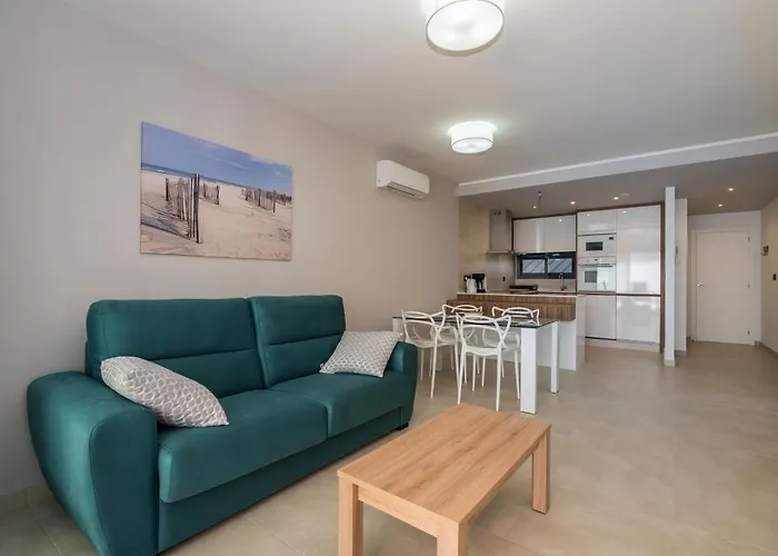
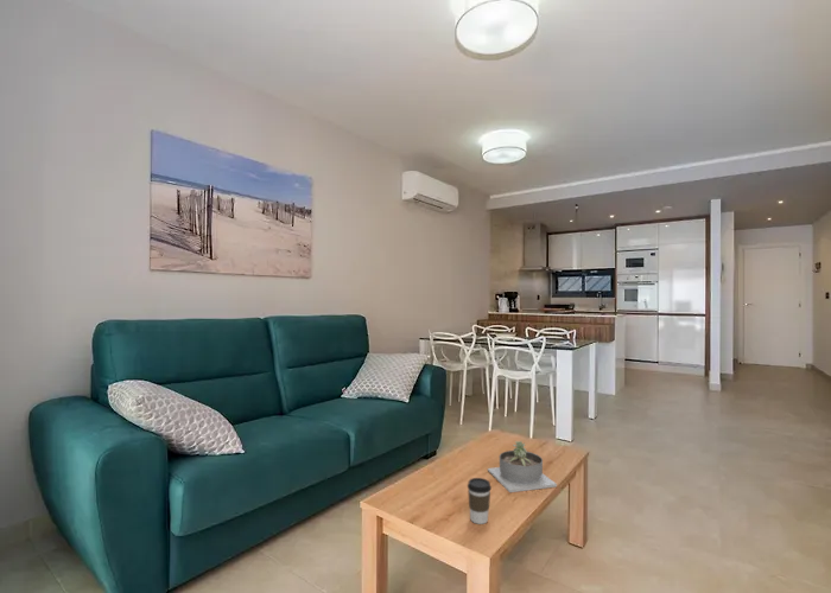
+ succulent planter (520, 460)
+ coffee cup (478, 500)
